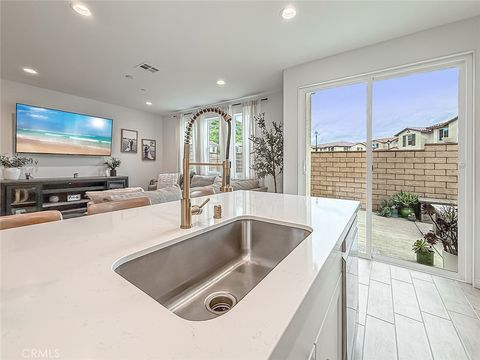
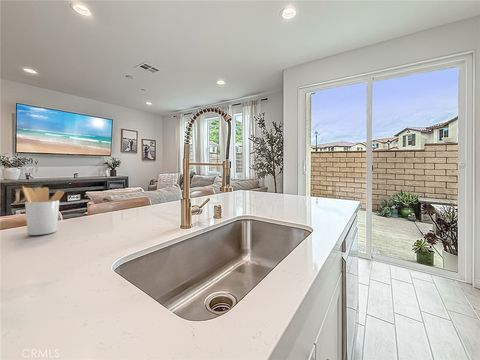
+ utensil holder (40, 208)
